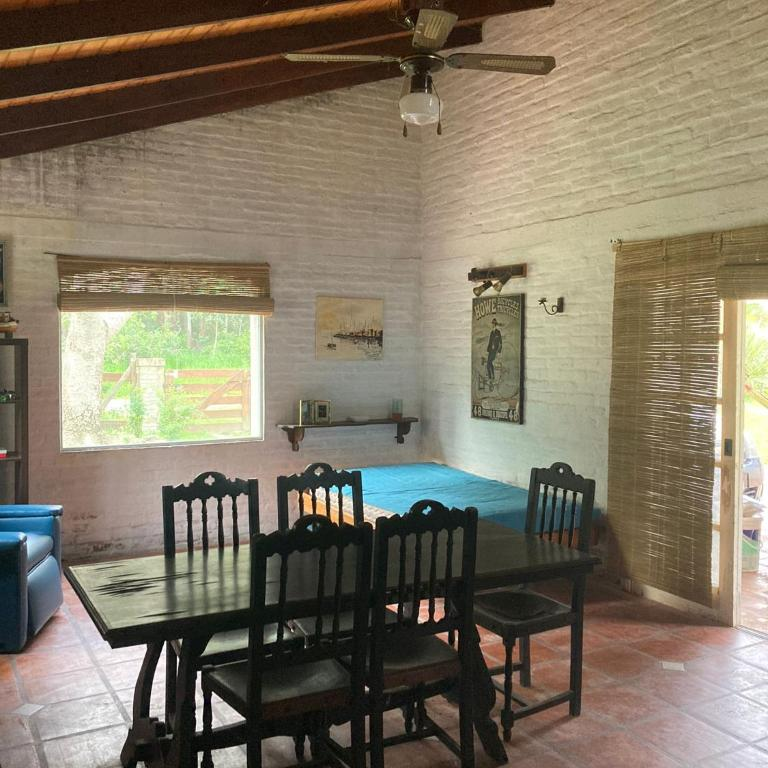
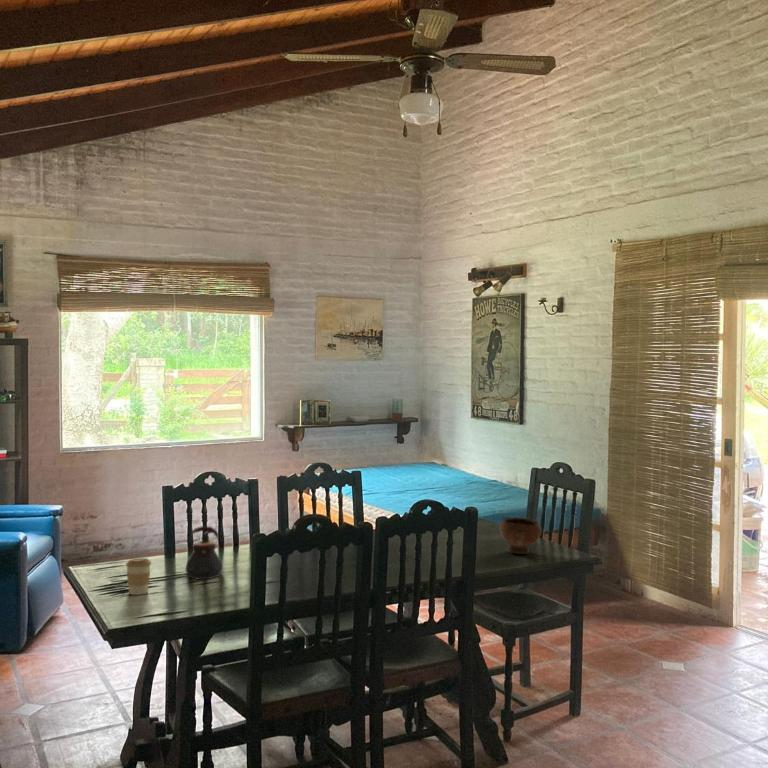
+ bowl (520, 535)
+ teapot (204, 550)
+ coffee cup (138, 575)
